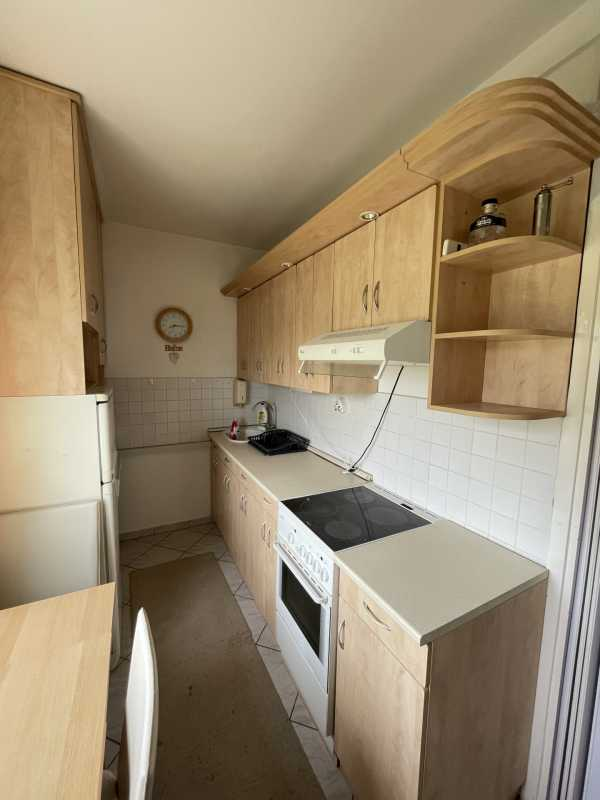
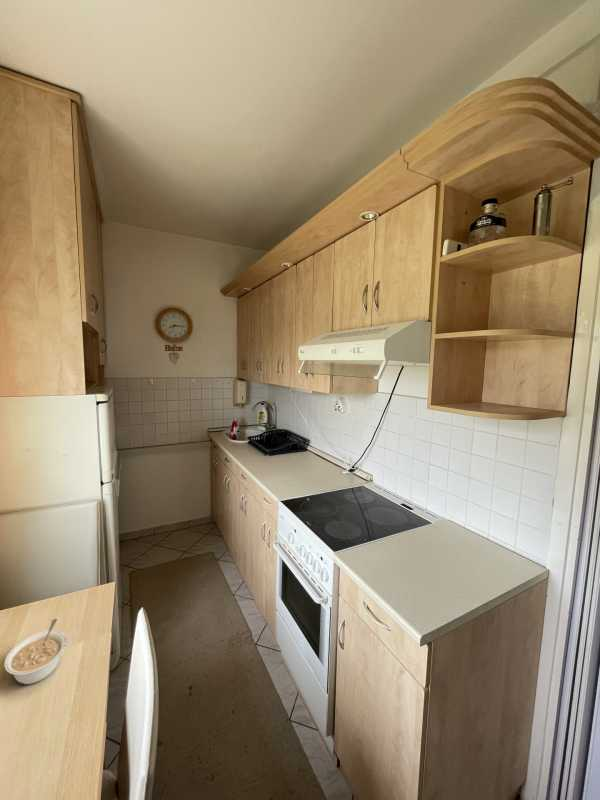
+ legume (36, 656)
